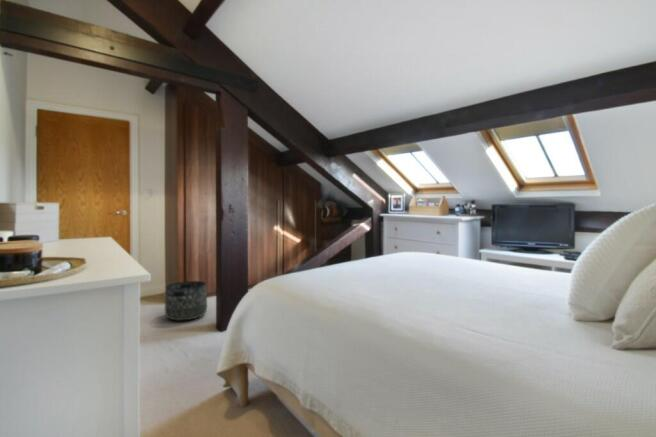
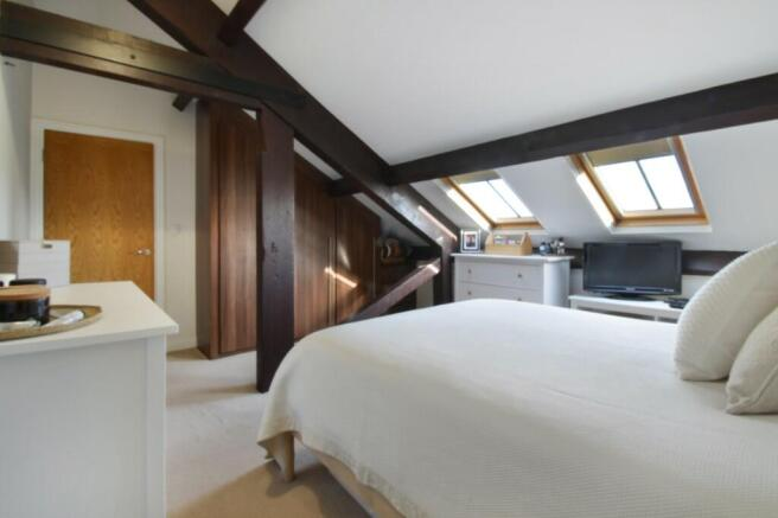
- basket (186, 300)
